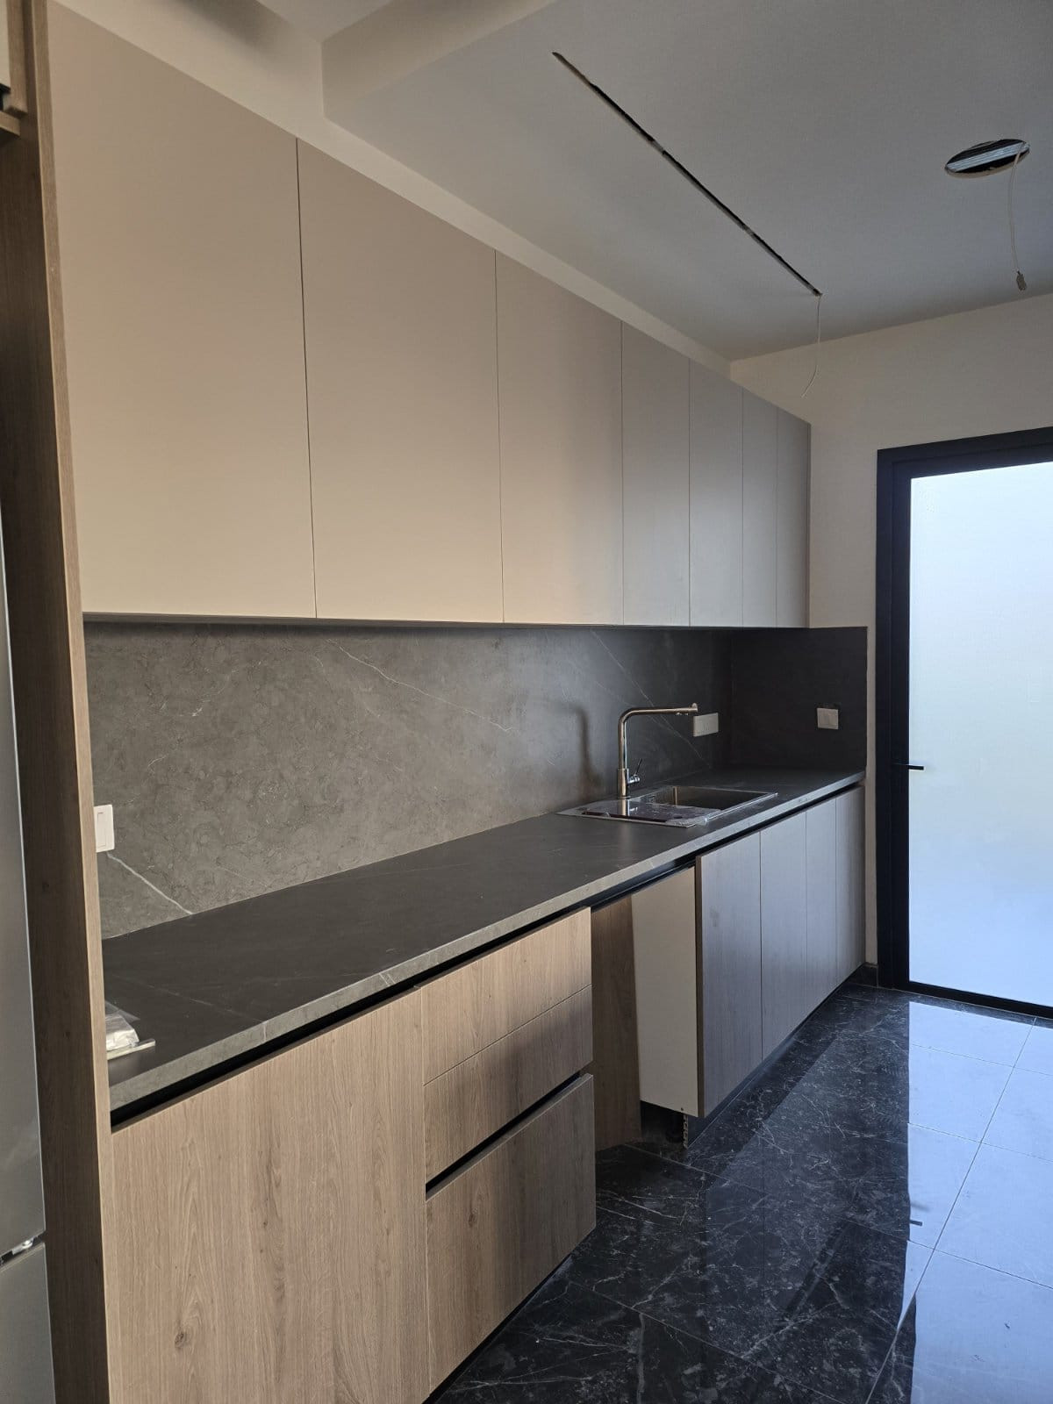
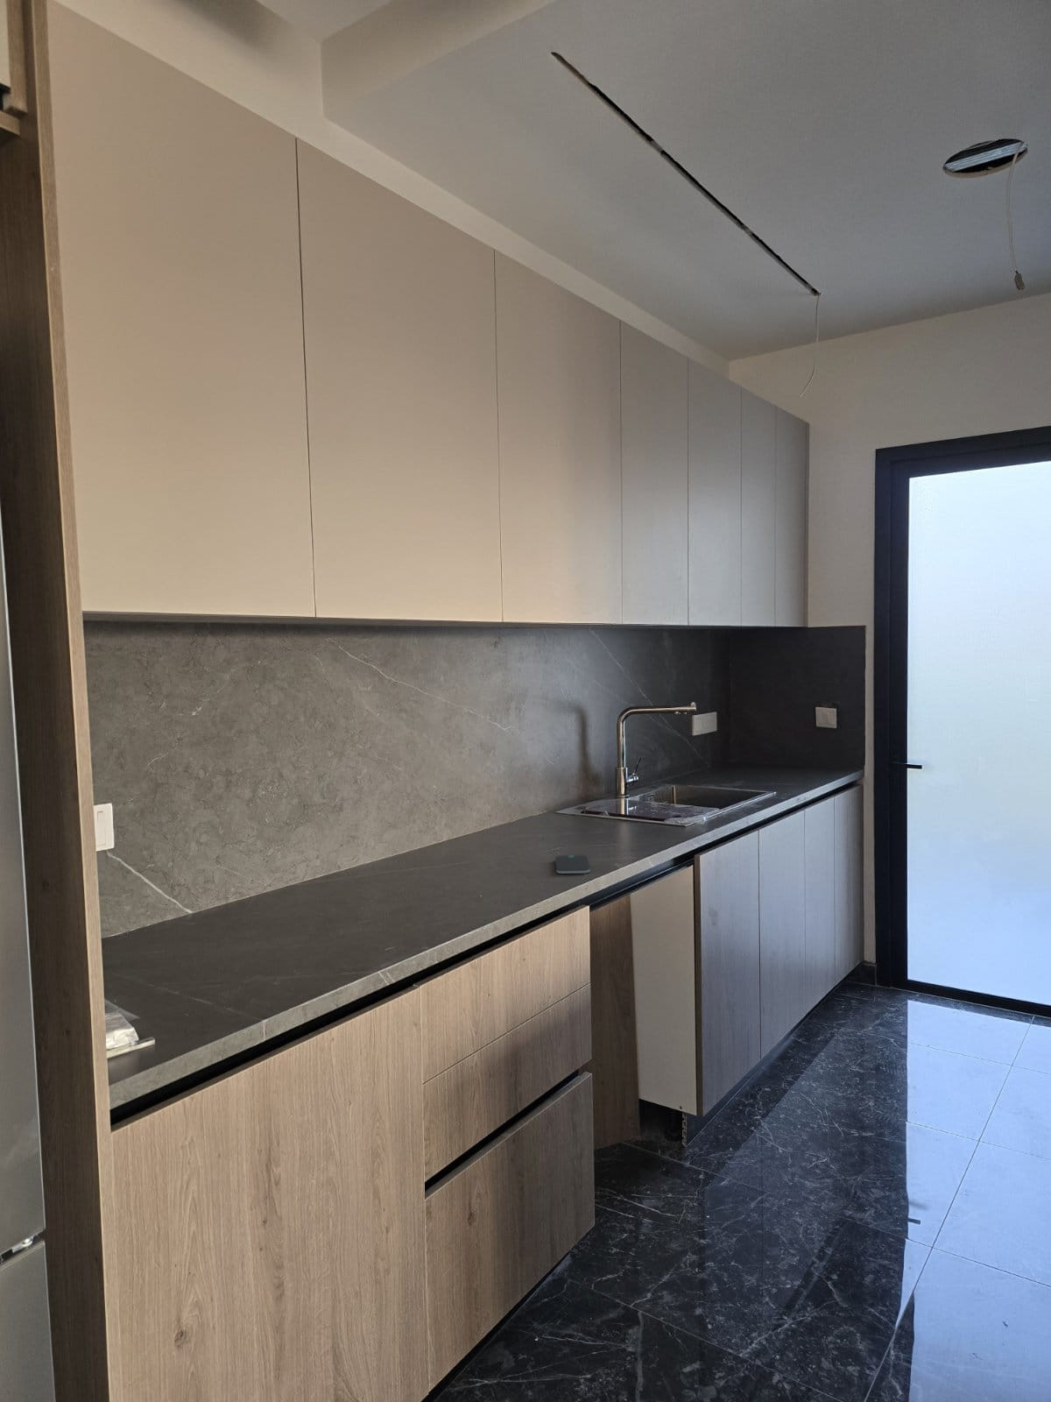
+ smartphone (572, 864)
